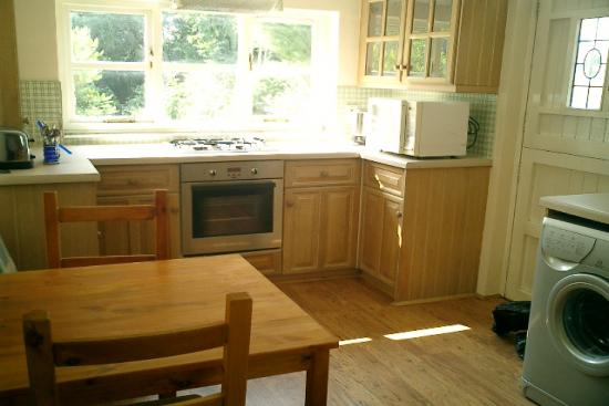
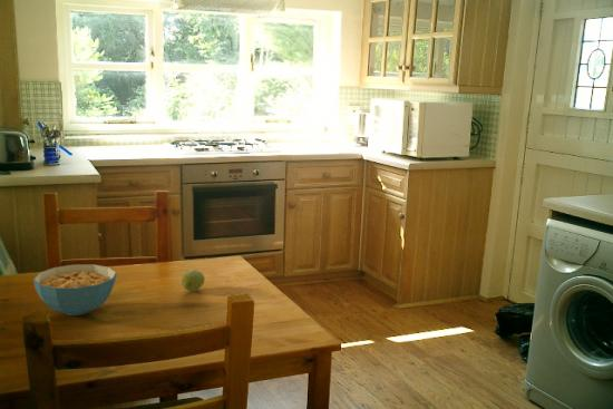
+ fruit (193, 280)
+ cereal bowl (76, 293)
